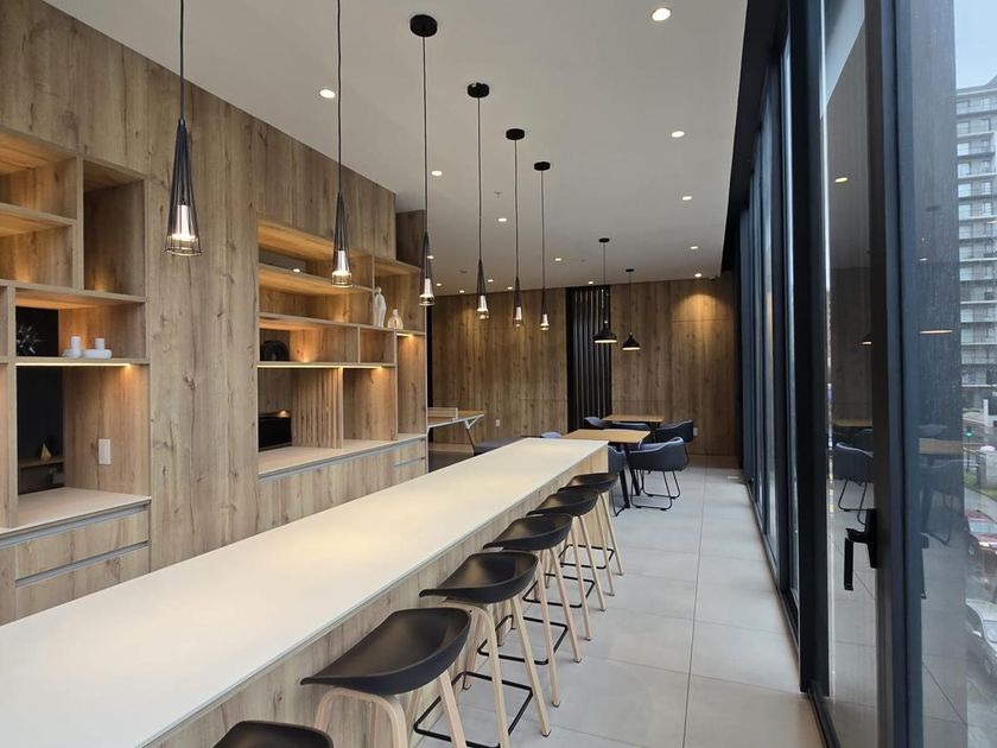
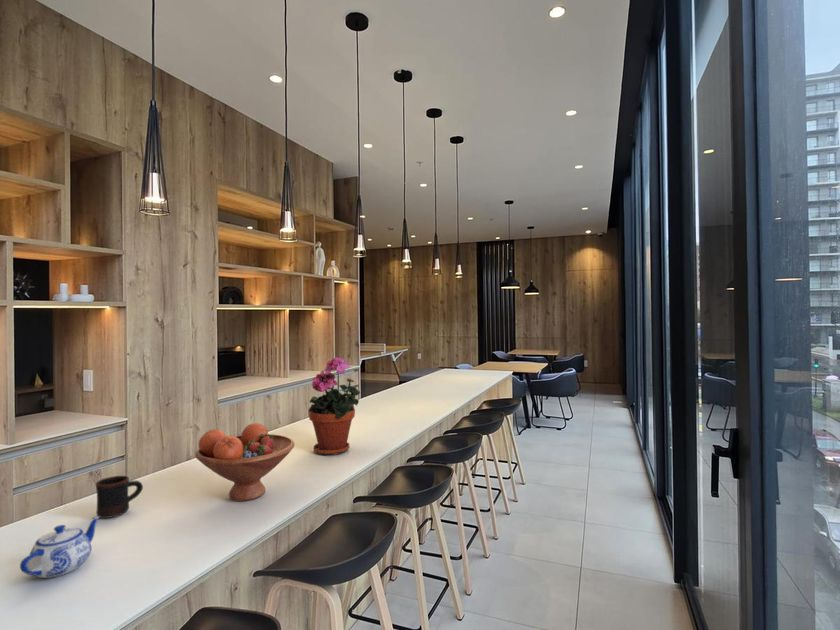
+ mug (120, 494)
+ potted plant (332, 403)
+ fruit bowl (246, 461)
+ teapot (64, 545)
